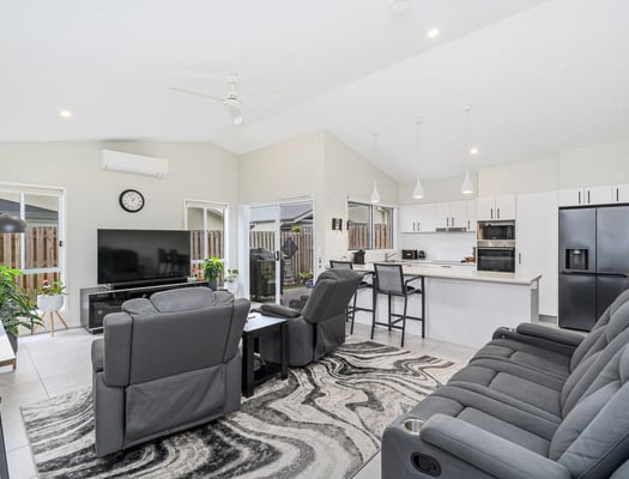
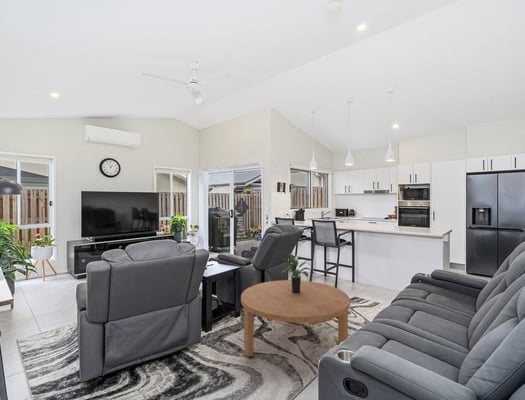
+ coffee table (294, 318)
+ potted plant (296, 273)
